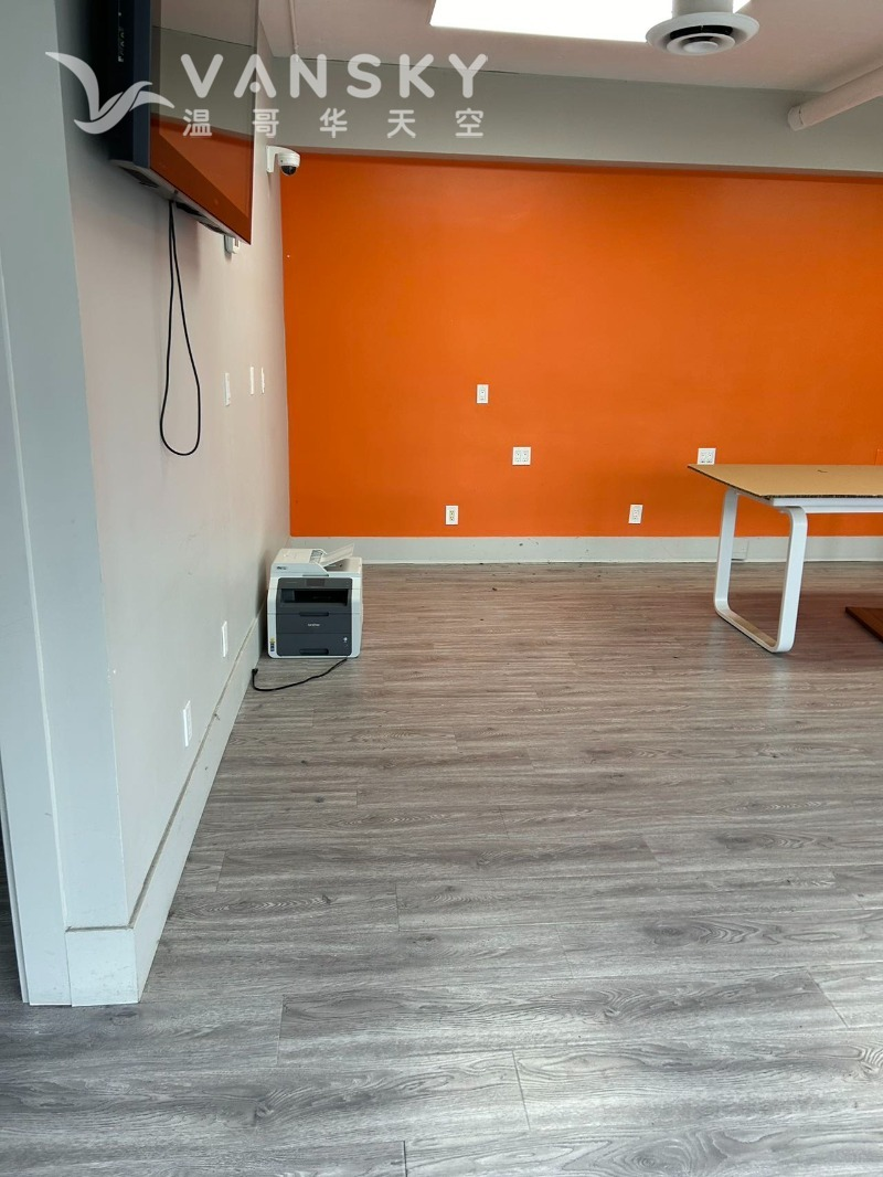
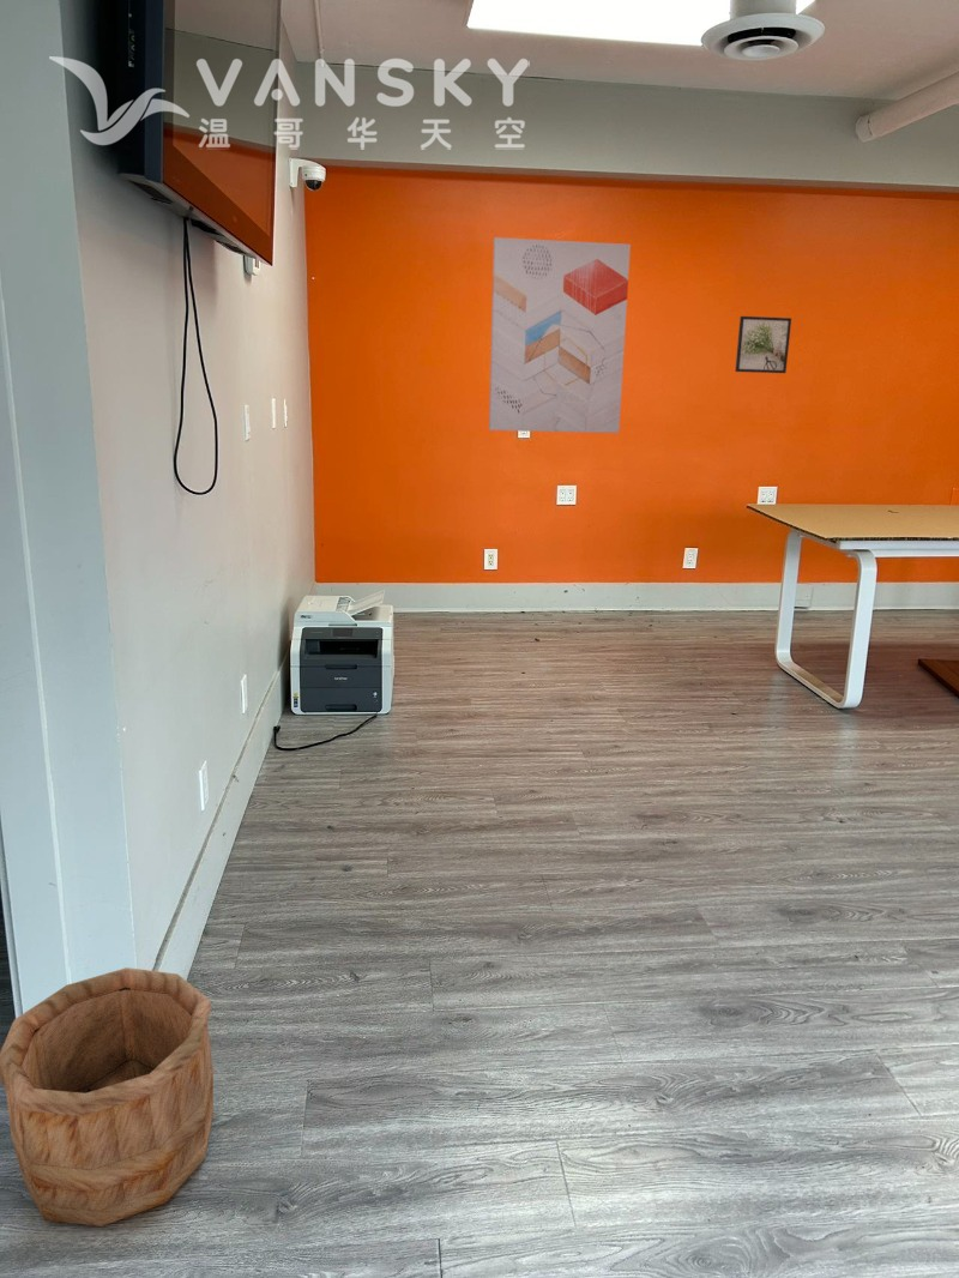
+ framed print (762, 344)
+ wall art (557, 338)
+ wooden bucket (113, 1090)
